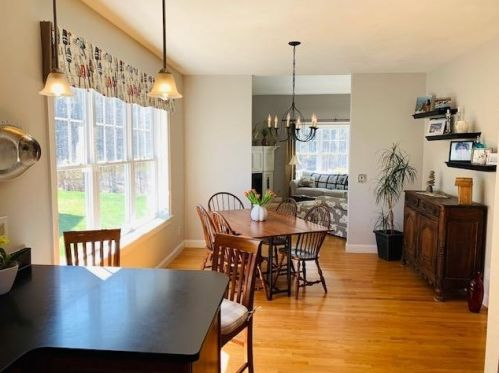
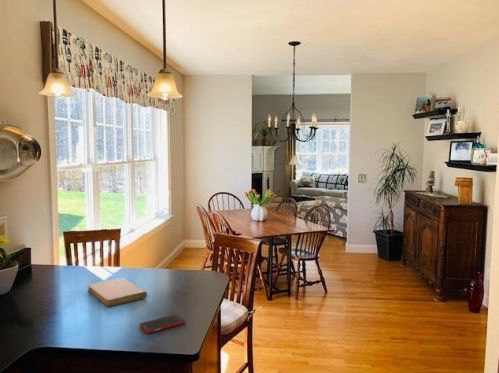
+ notebook (116, 290)
+ cell phone (162, 323)
